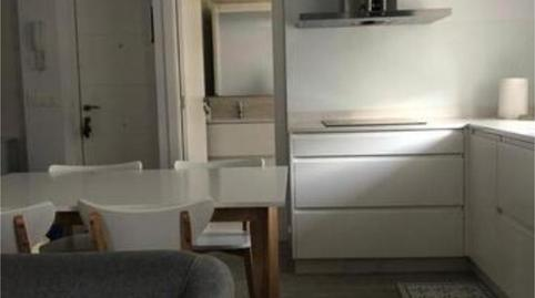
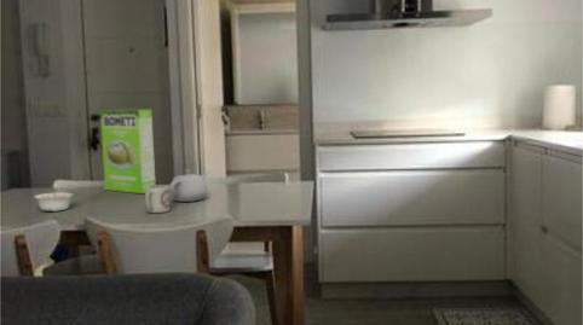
+ teapot (189, 184)
+ cake mix box (127, 150)
+ cup (155, 199)
+ legume (53, 201)
